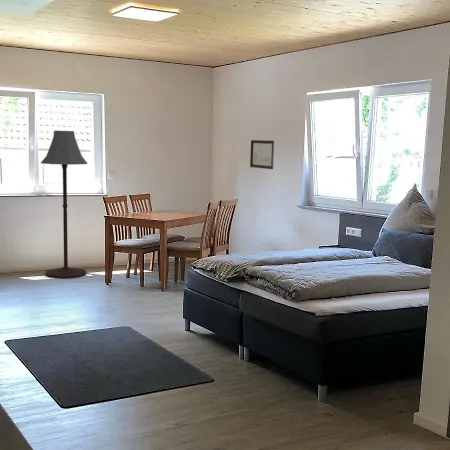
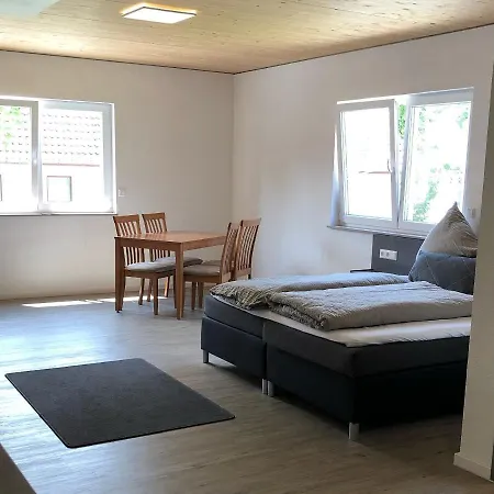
- wall art (261, 154)
- floor lamp (65, 203)
